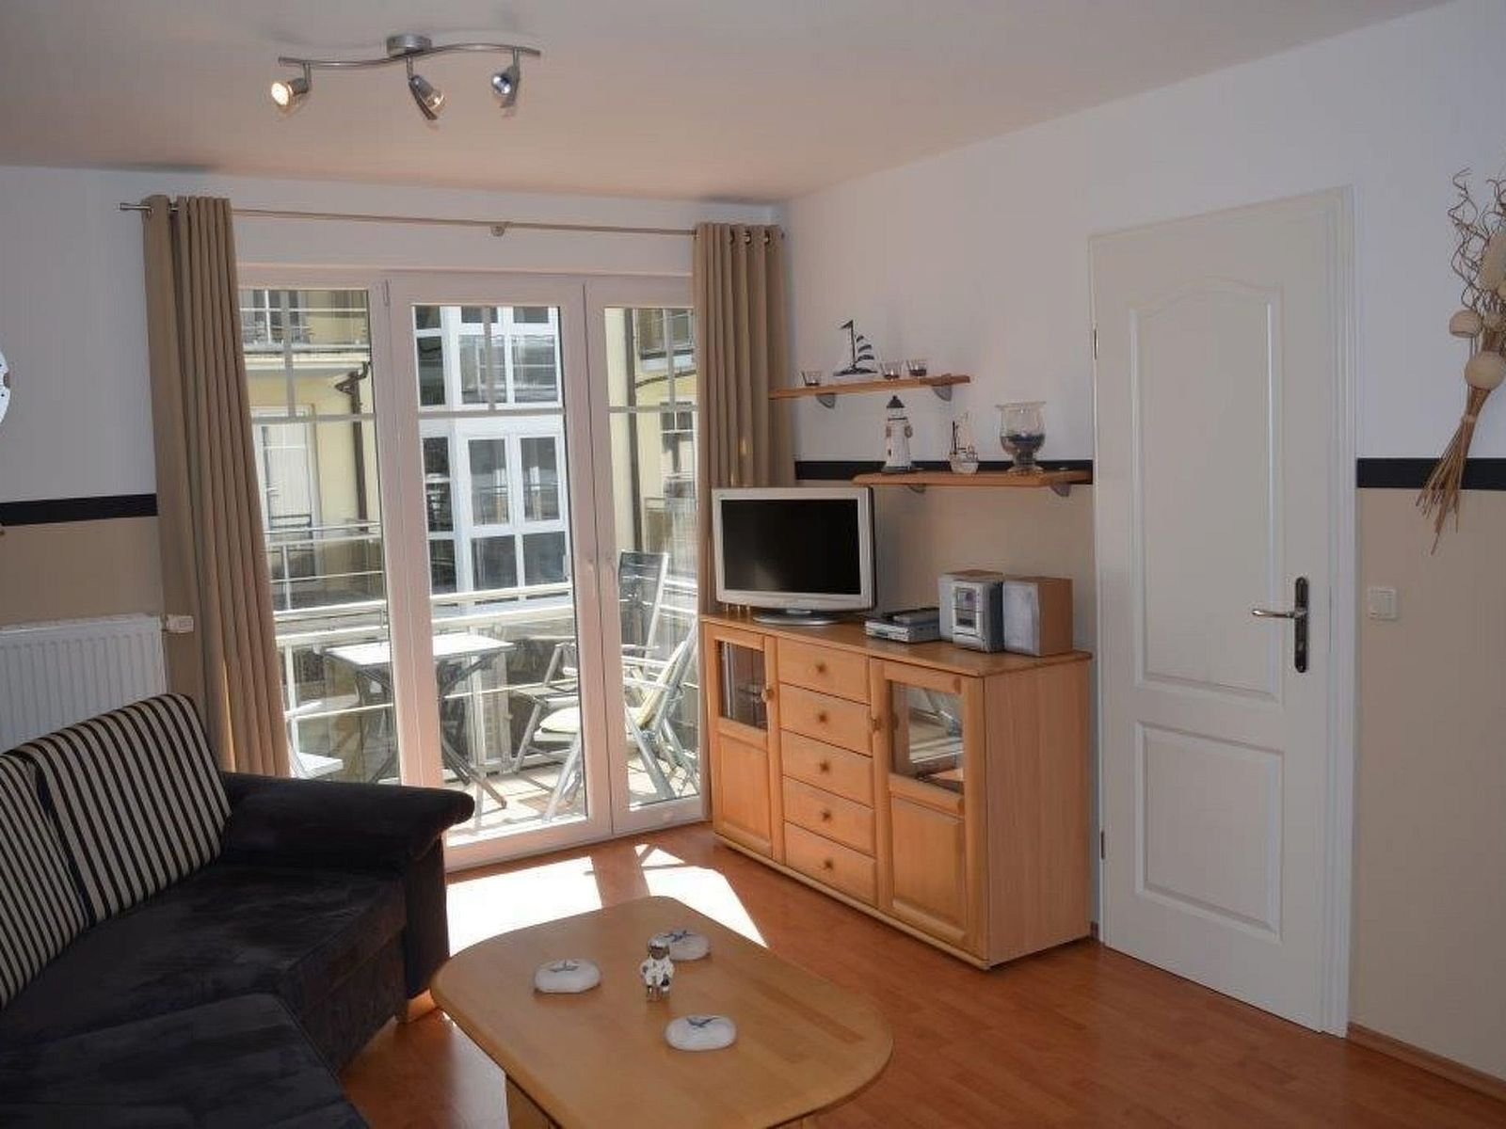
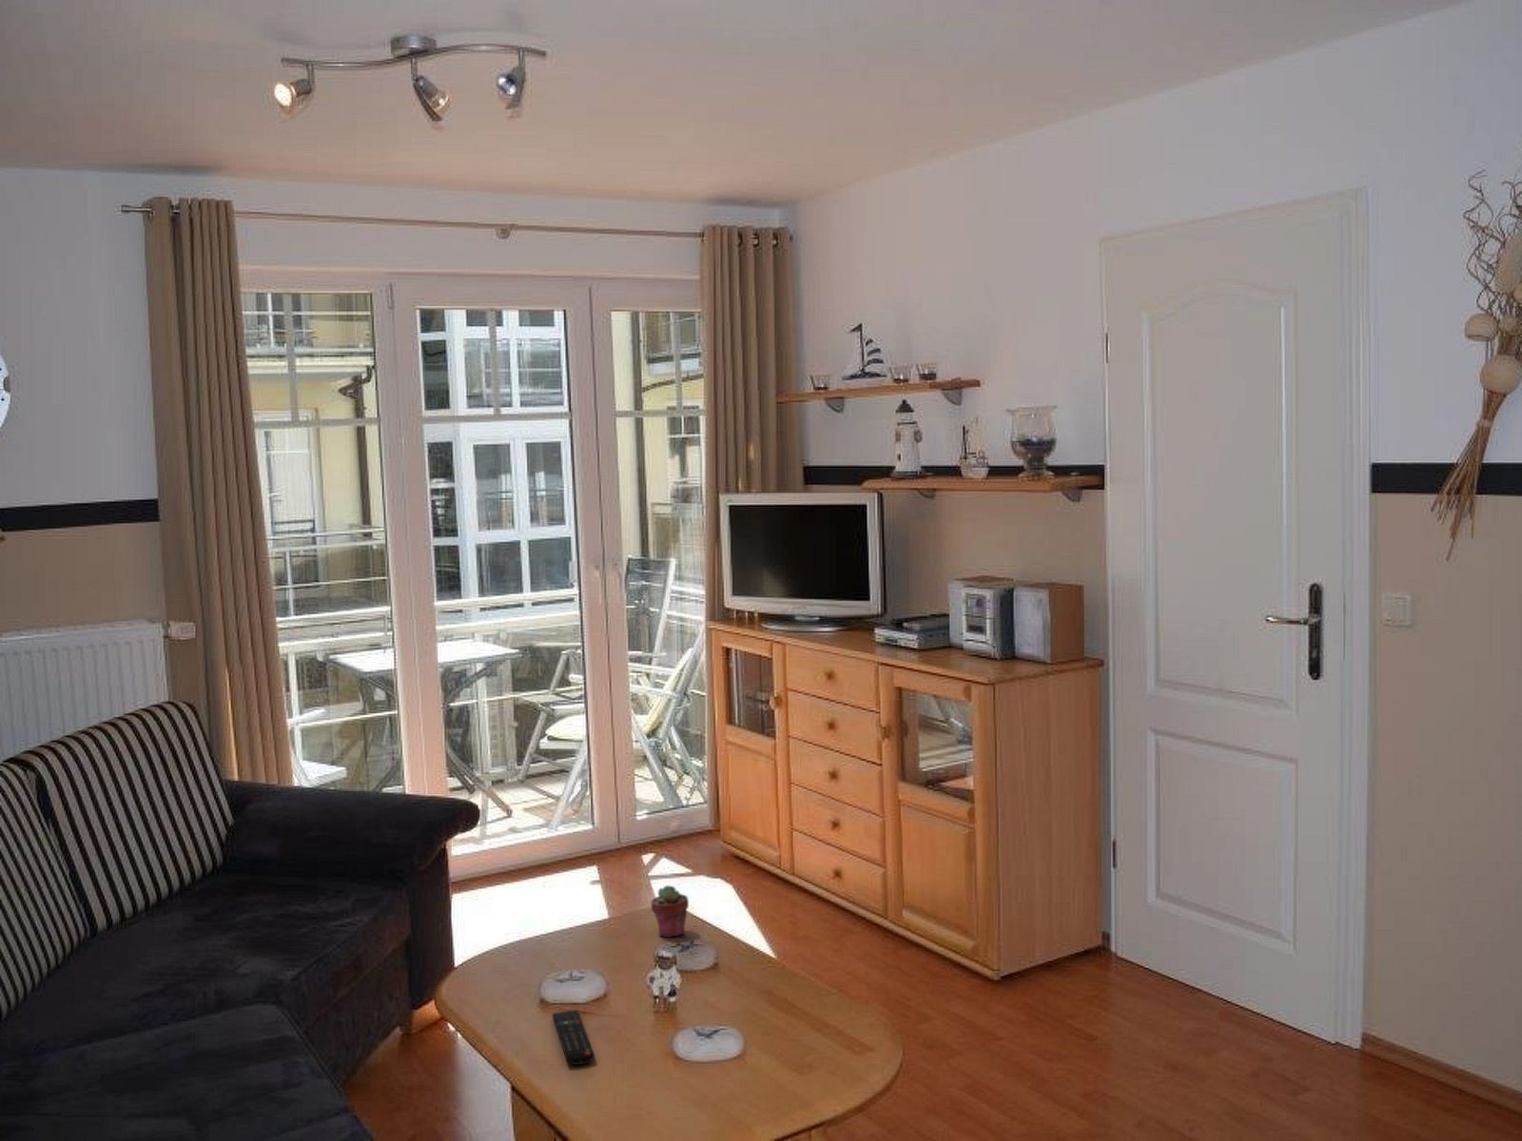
+ potted succulent (670, 908)
+ remote control (573, 1037)
